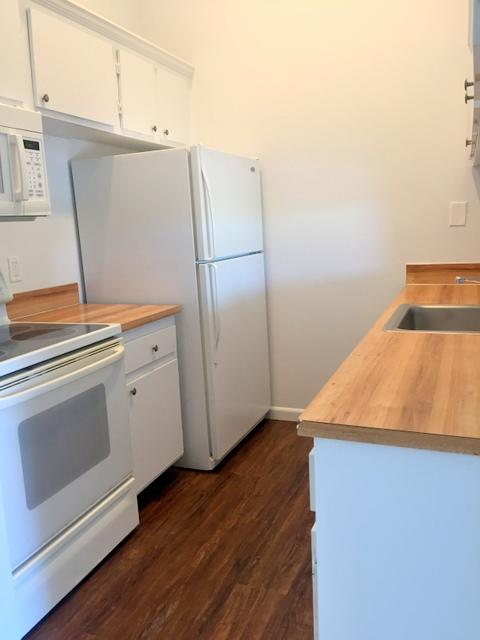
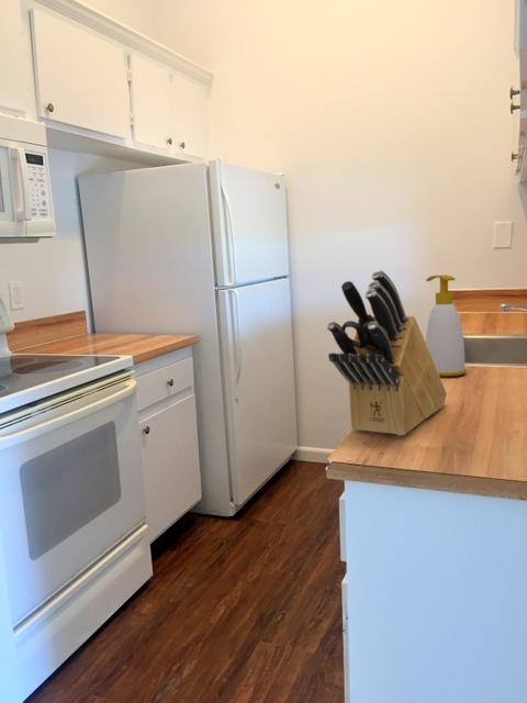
+ knife block (391, 347)
+ soap bottle (444, 324)
